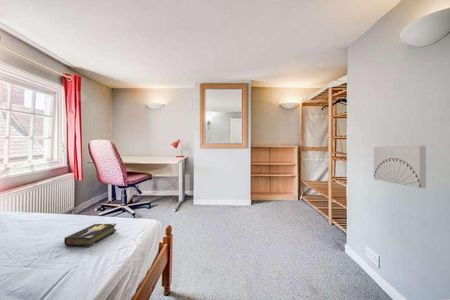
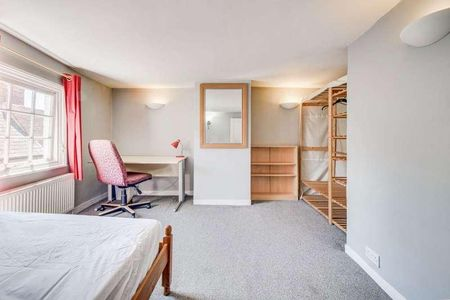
- hardback book (92, 233)
- wall art (396, 164)
